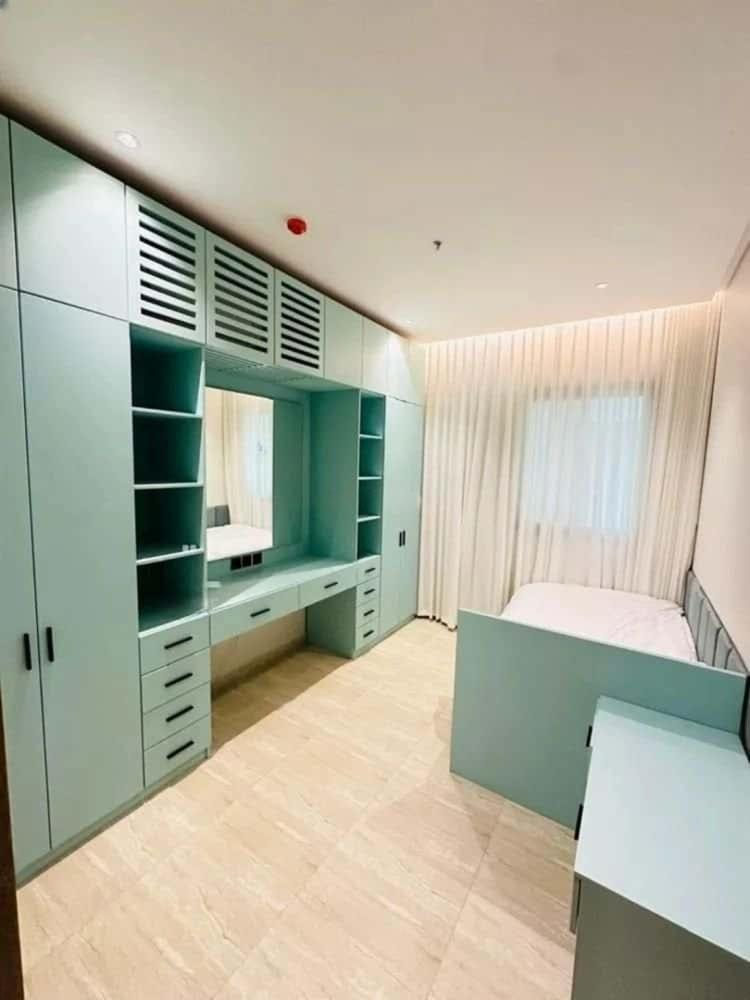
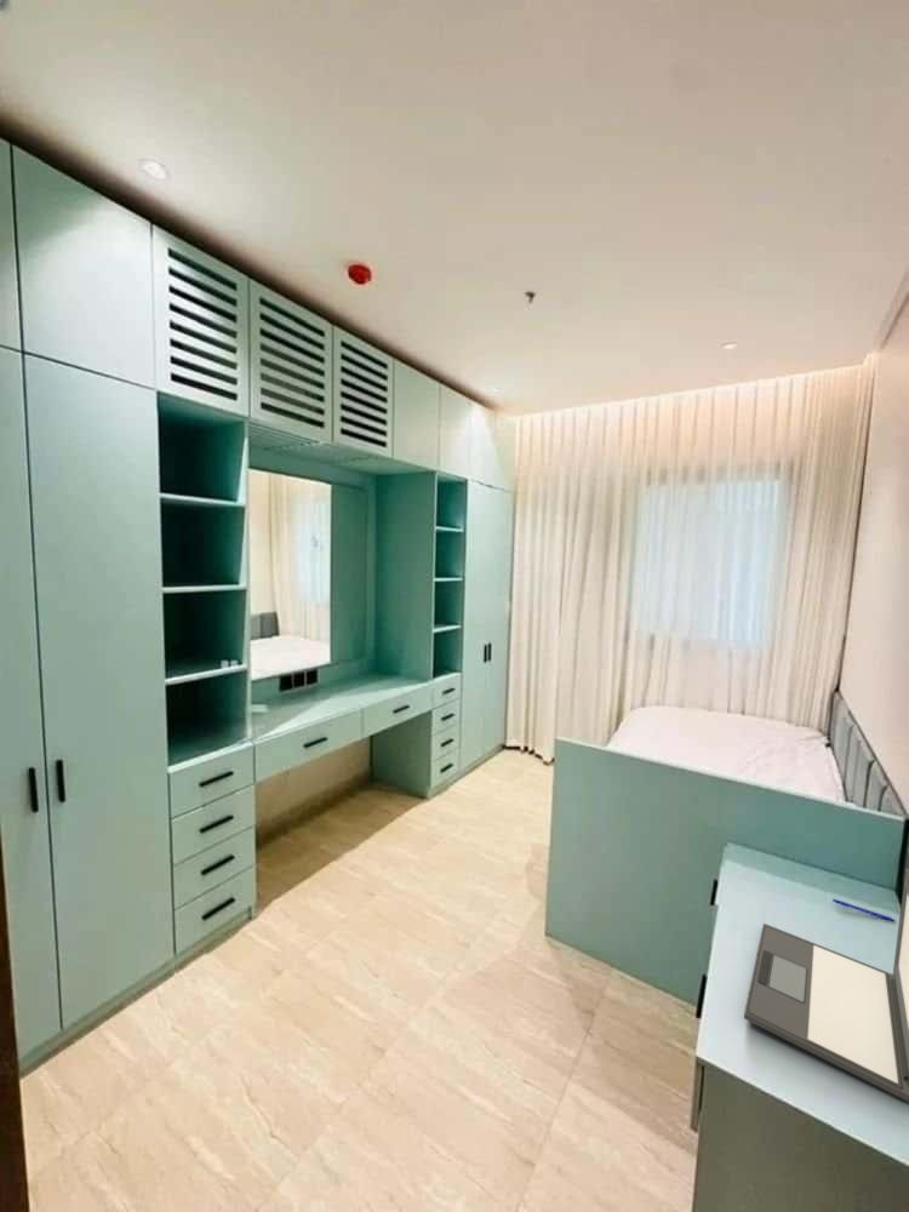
+ laptop (829, 949)
+ pen (863, 910)
